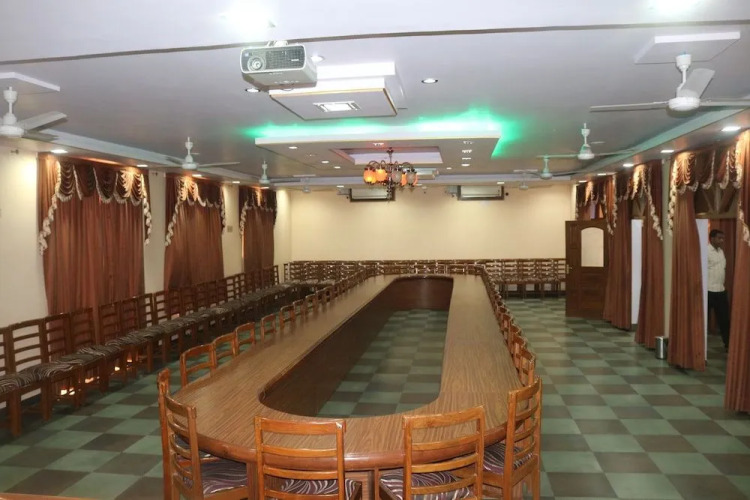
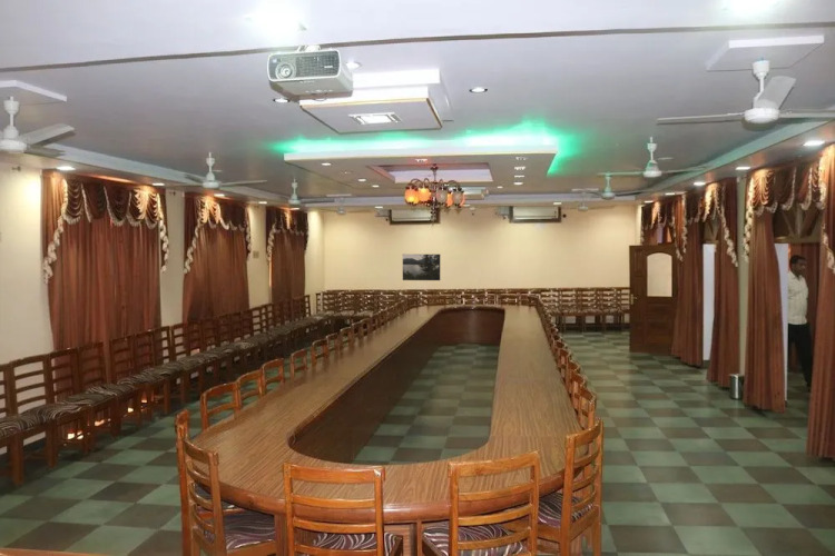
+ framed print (421, 267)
